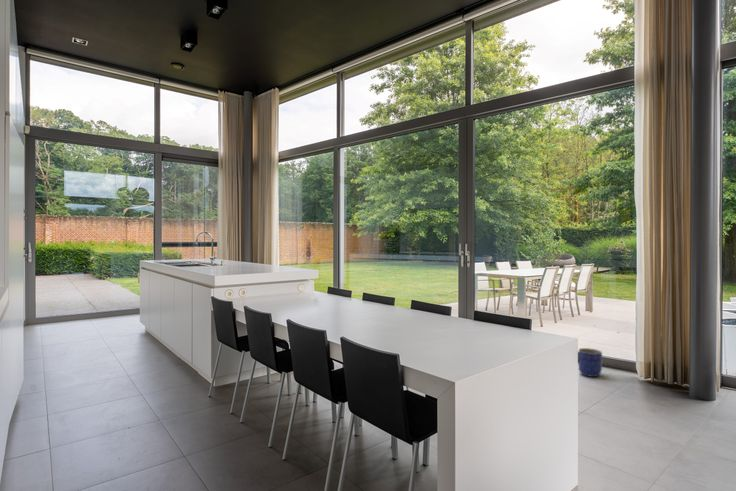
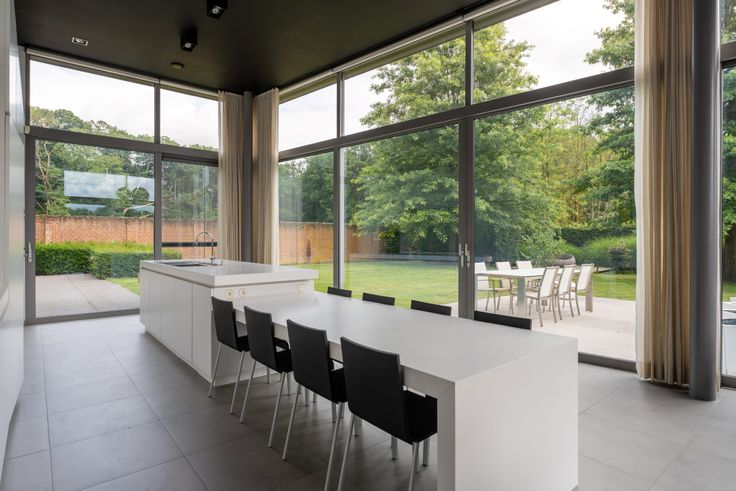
- planter (589, 362)
